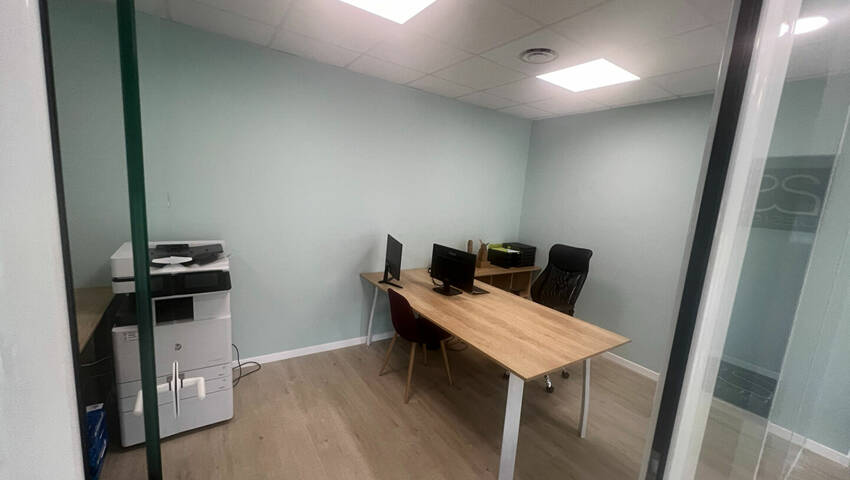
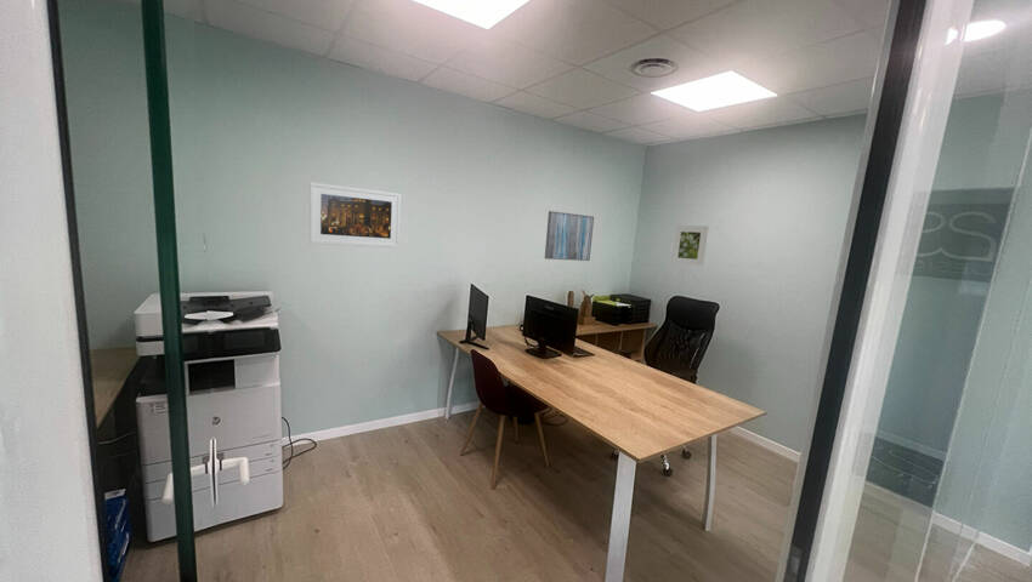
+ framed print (357, 217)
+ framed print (688, 245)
+ wall art (569, 236)
